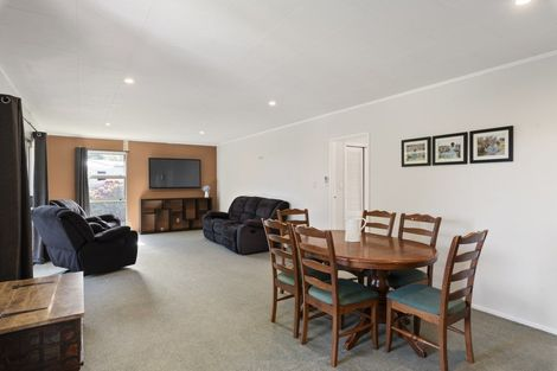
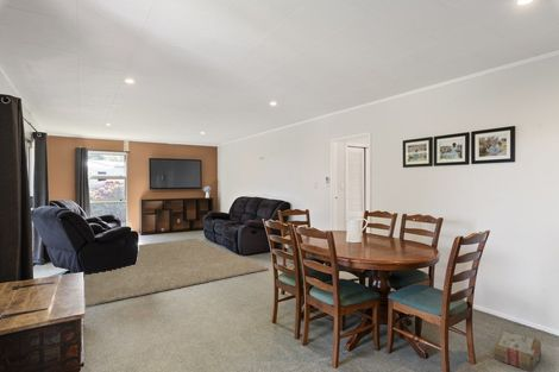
+ carton (517, 348)
+ rug (157, 259)
